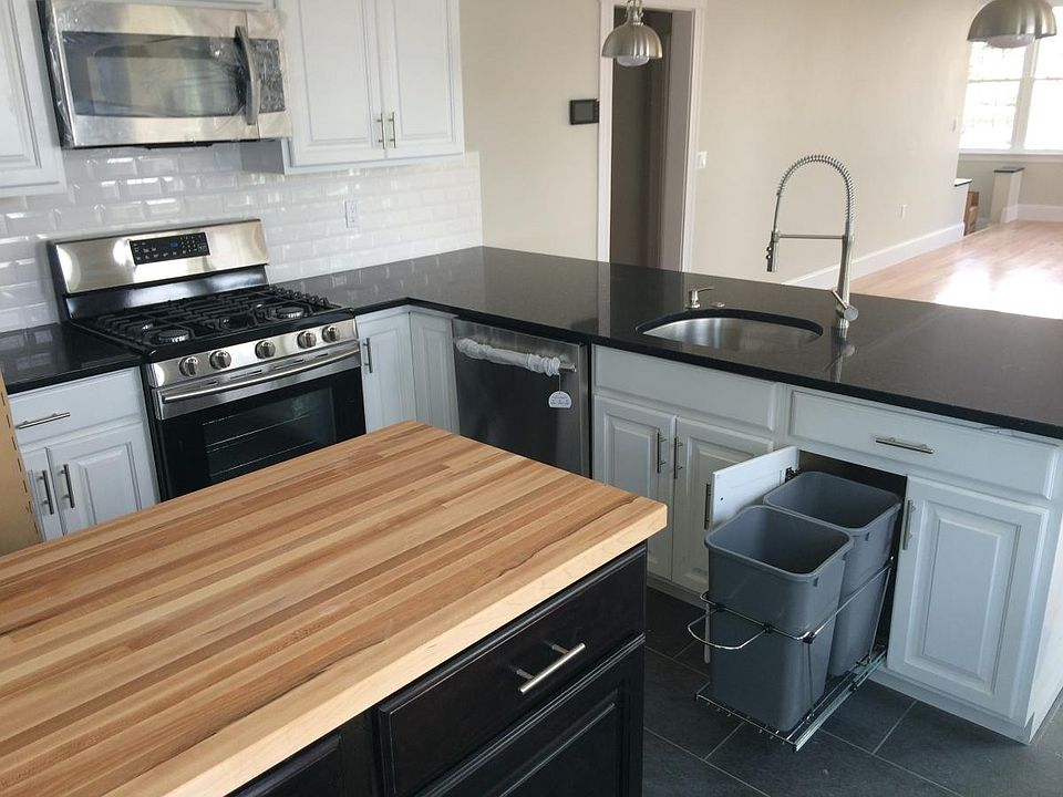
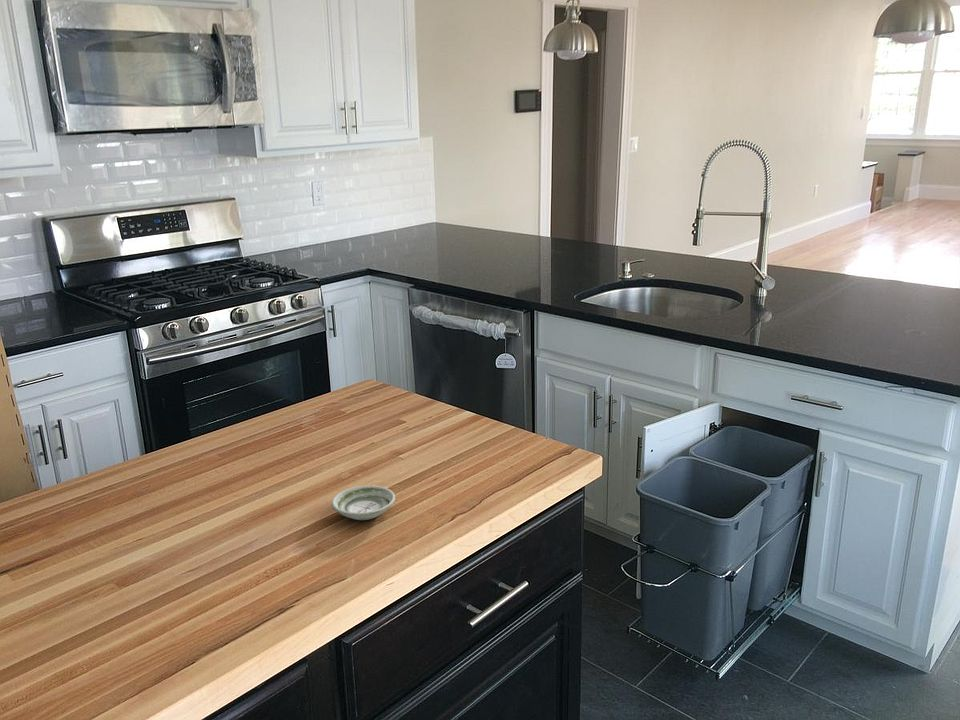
+ saucer (363, 505)
